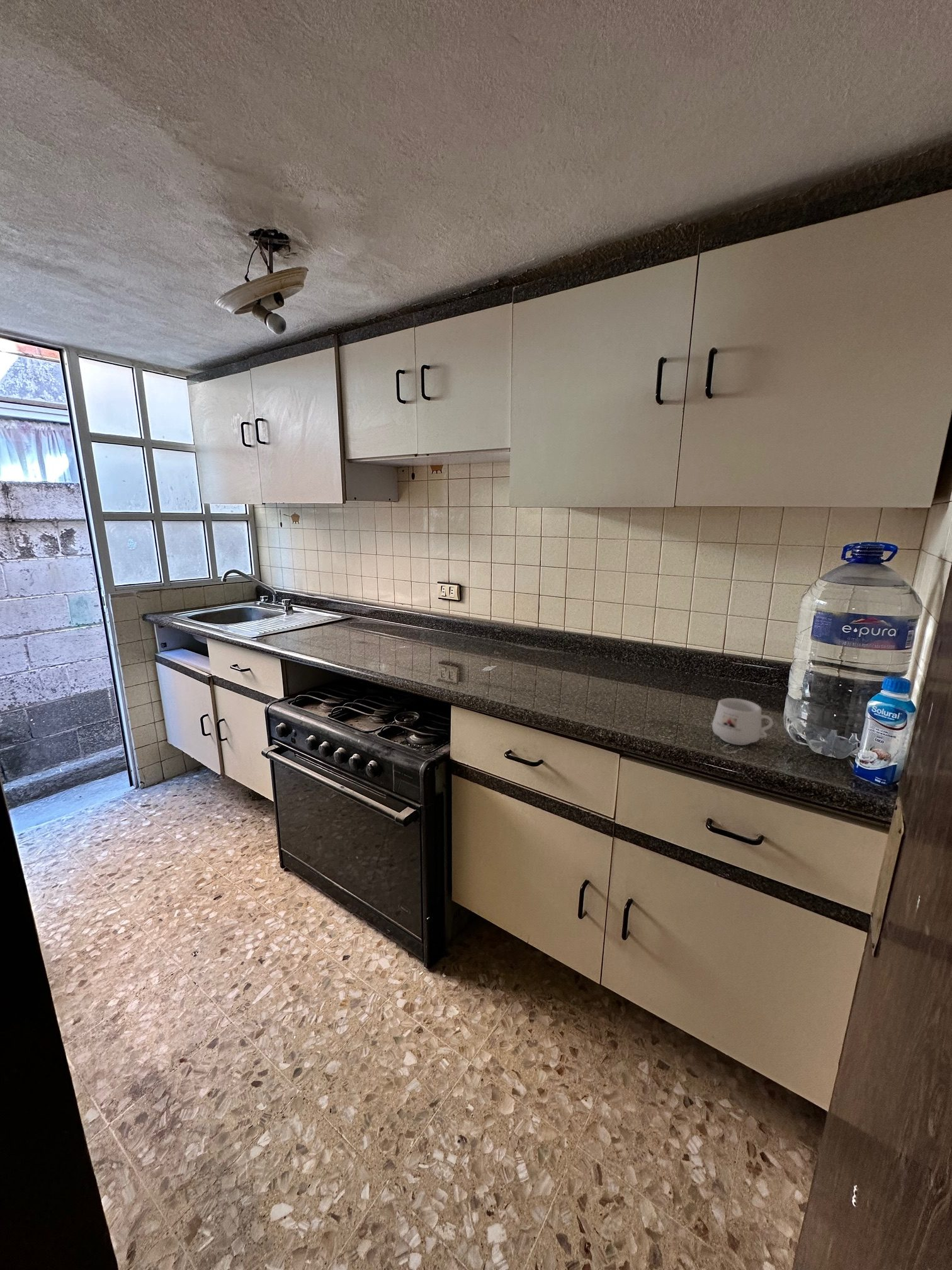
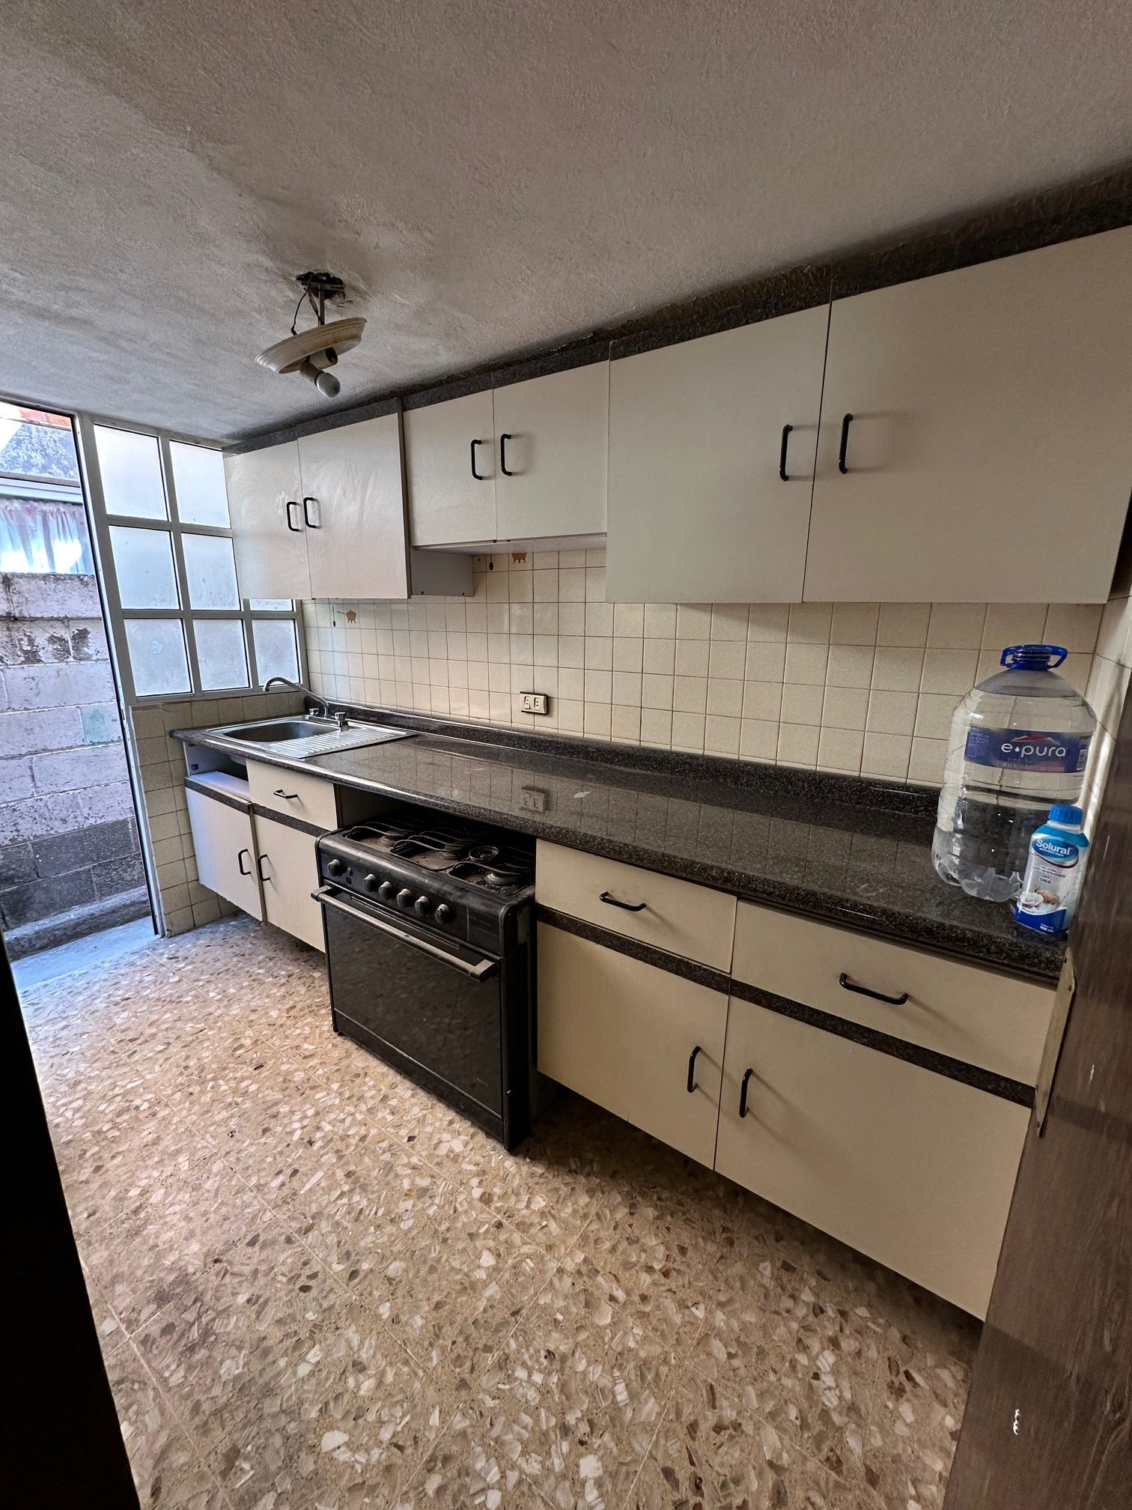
- mug (742, 723)
